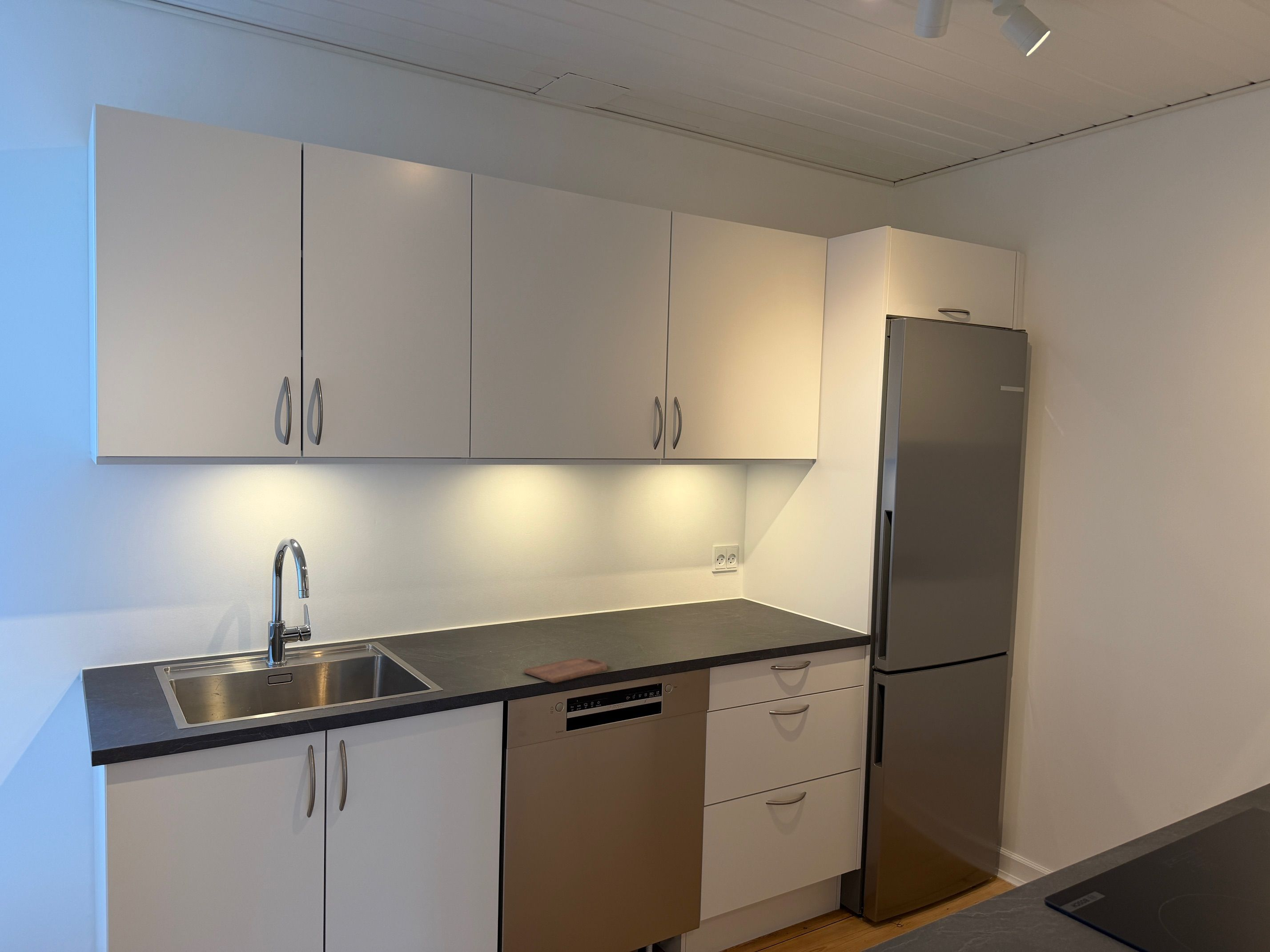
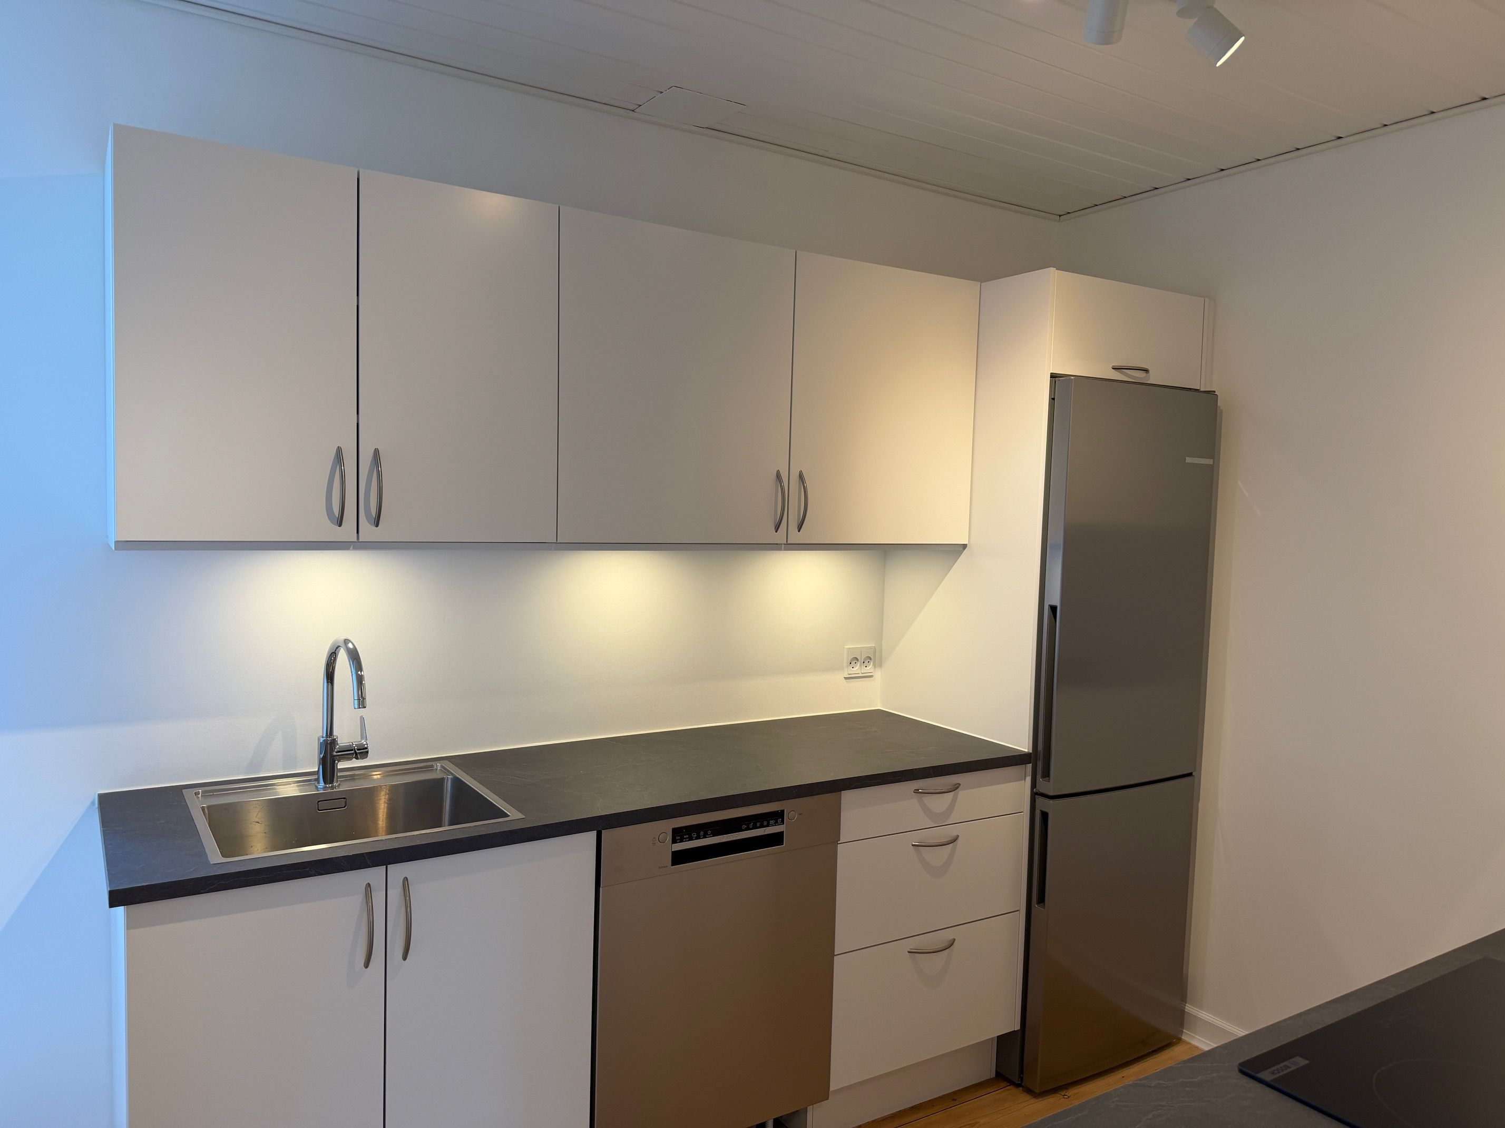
- cutting board (570, 669)
